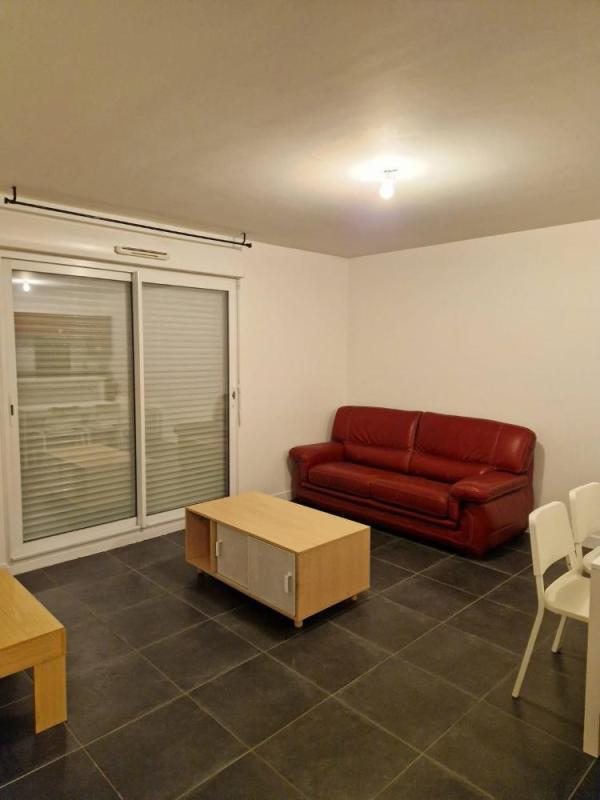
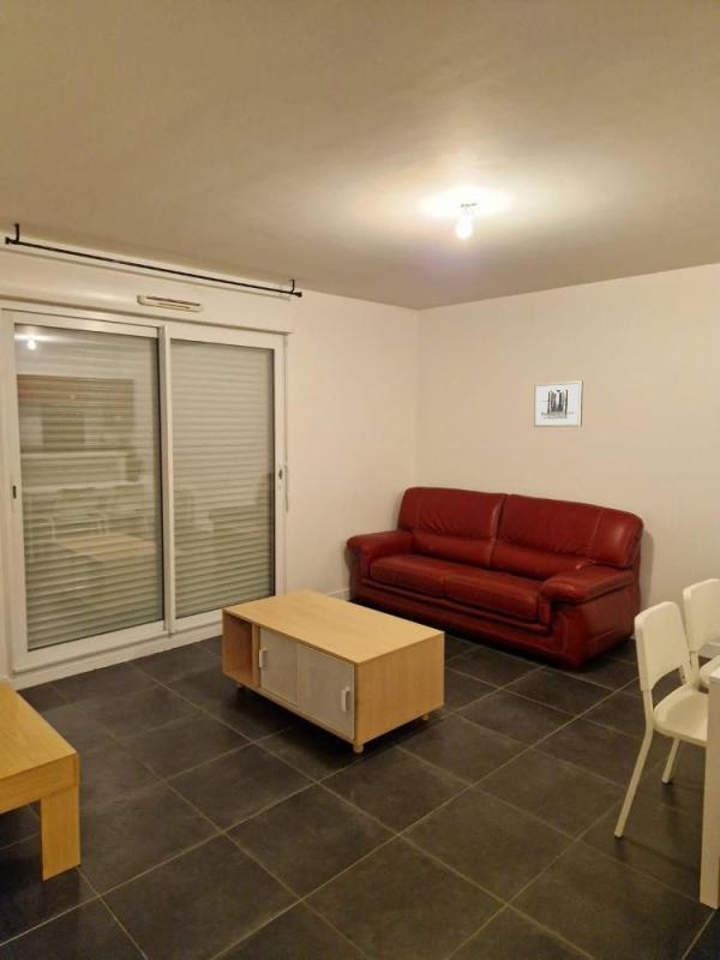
+ wall art (557, 404)
